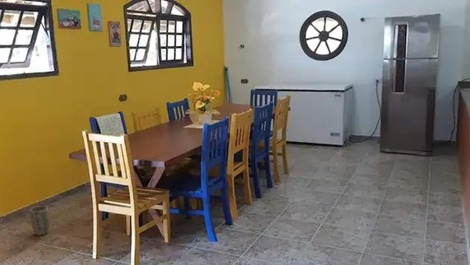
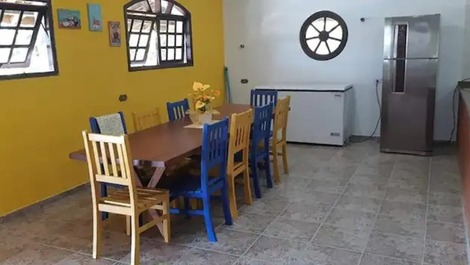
- plant pot (40, 221)
